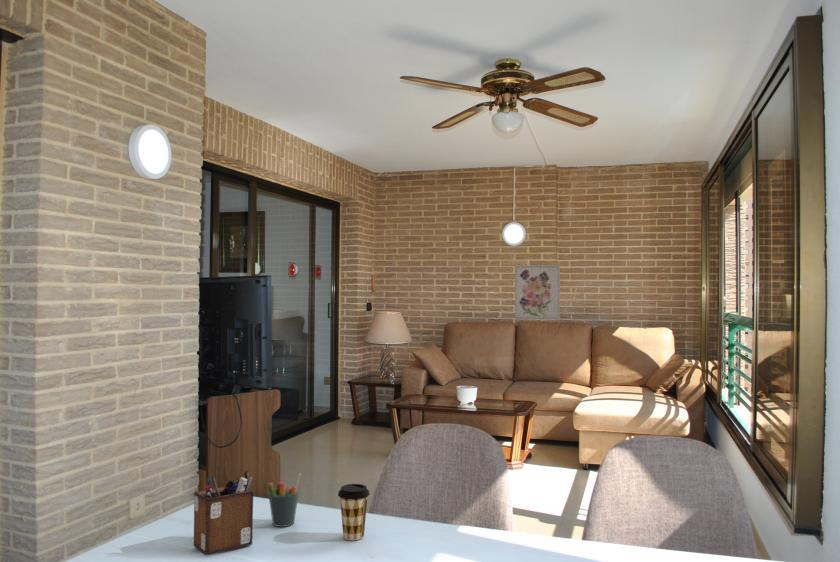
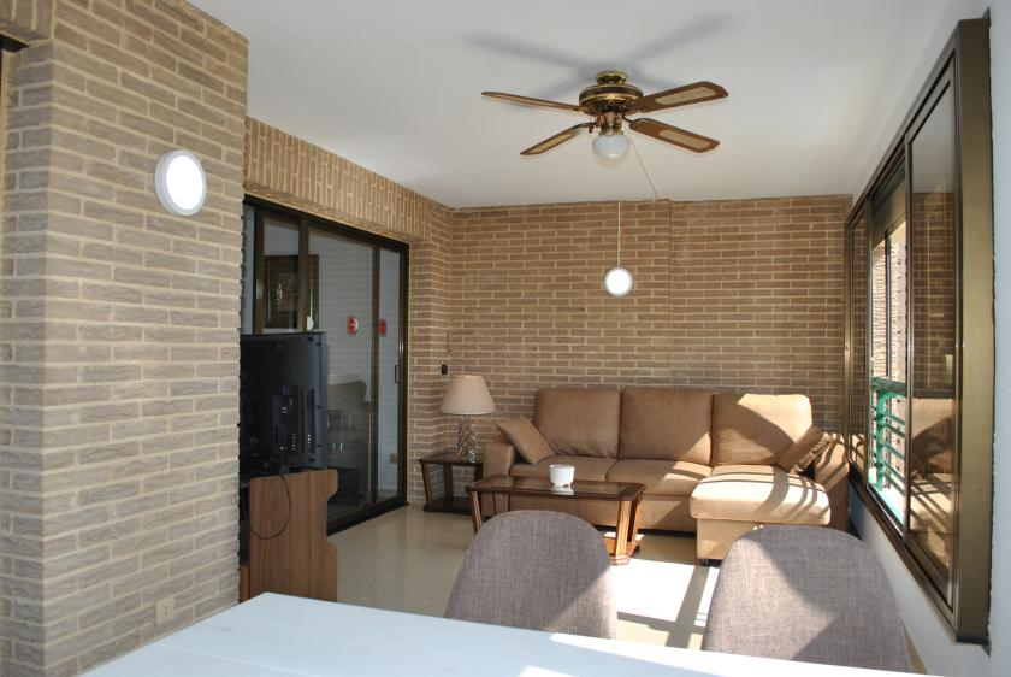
- desk organizer (223, 507)
- pen holder (283, 499)
- coffee cup (353, 511)
- wall art (537, 292)
